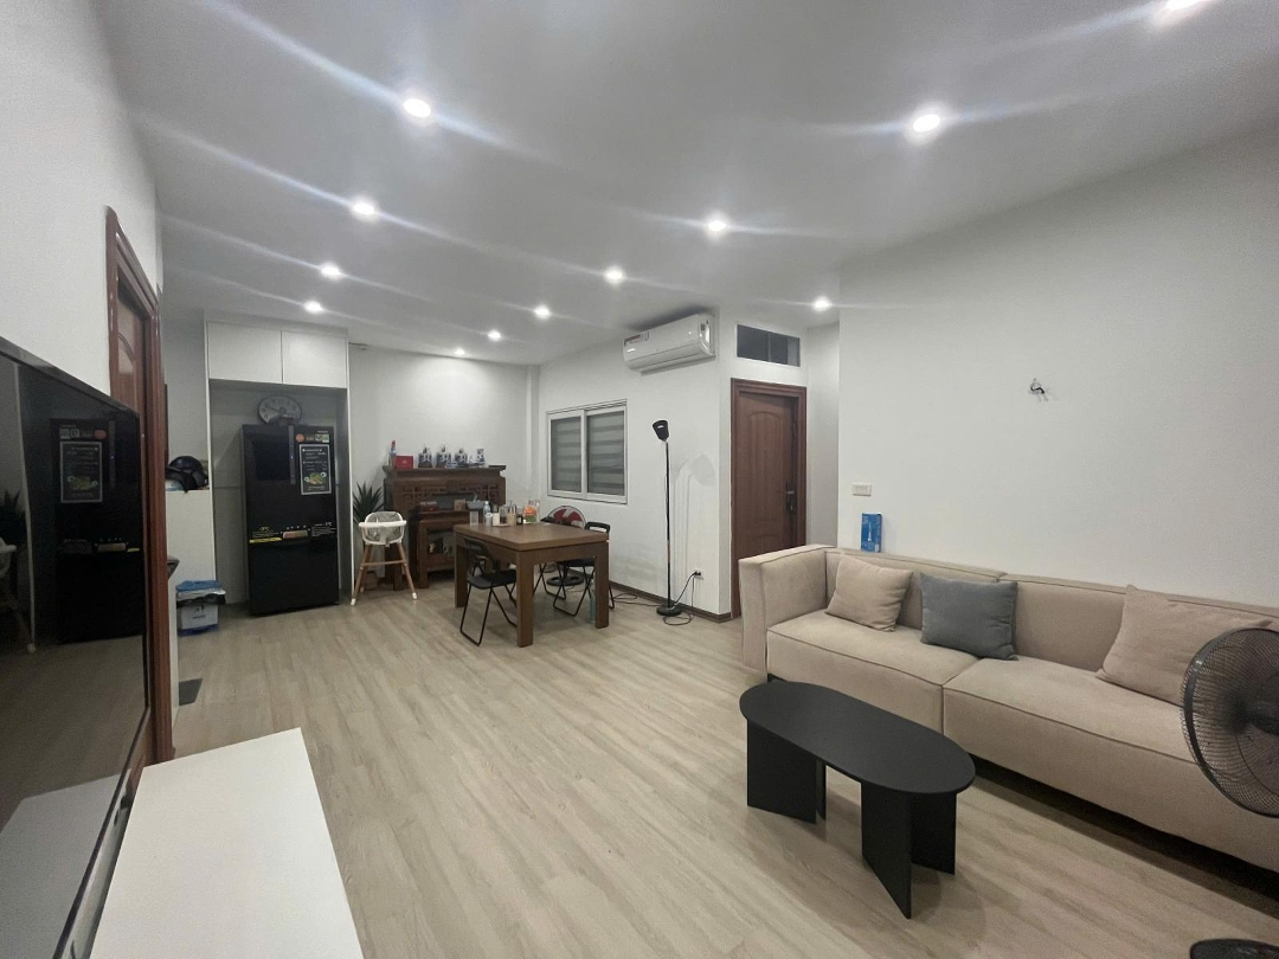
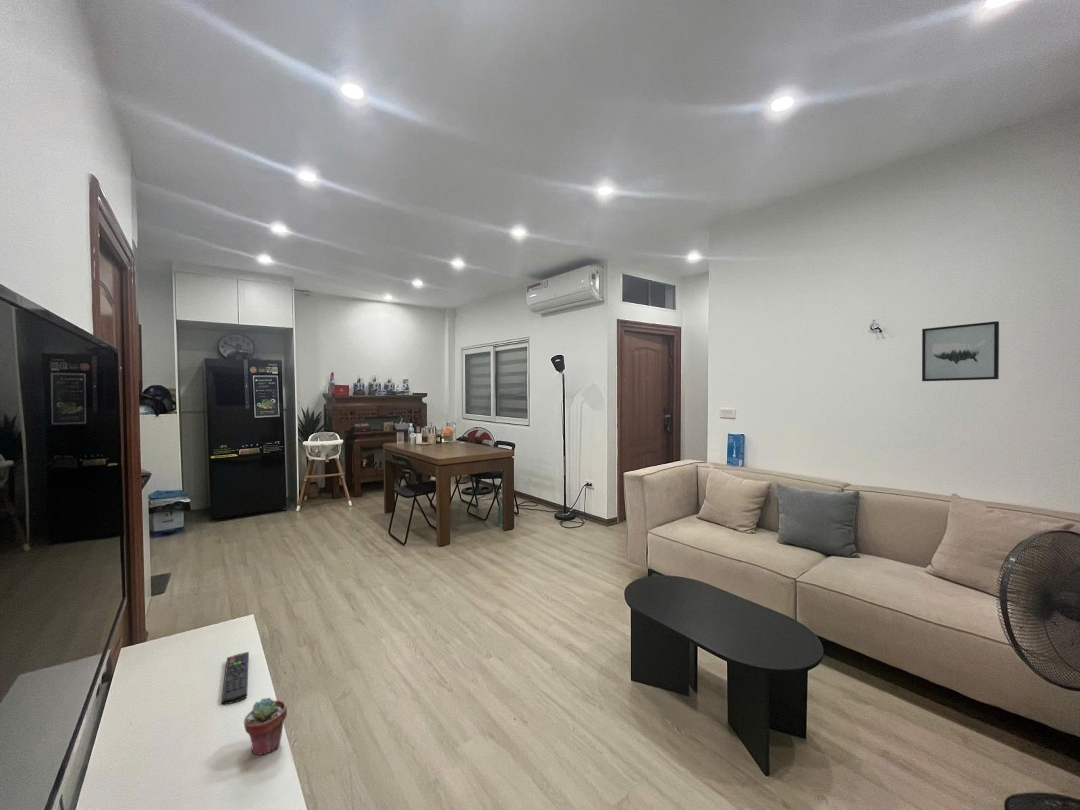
+ remote control (236, 675)
+ wall art (958, 352)
+ potted succulent (266, 722)
